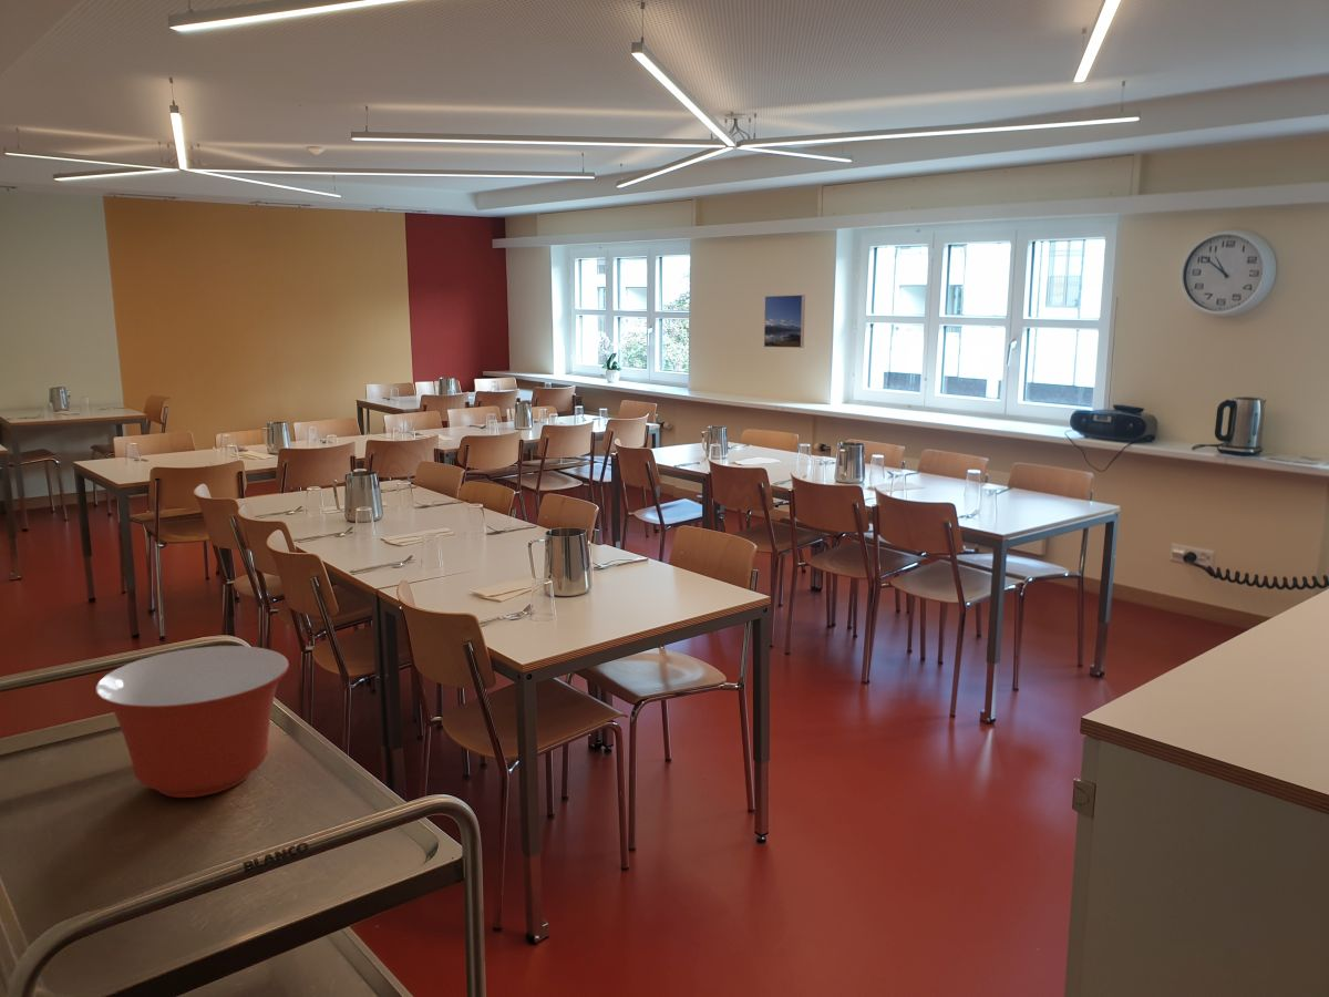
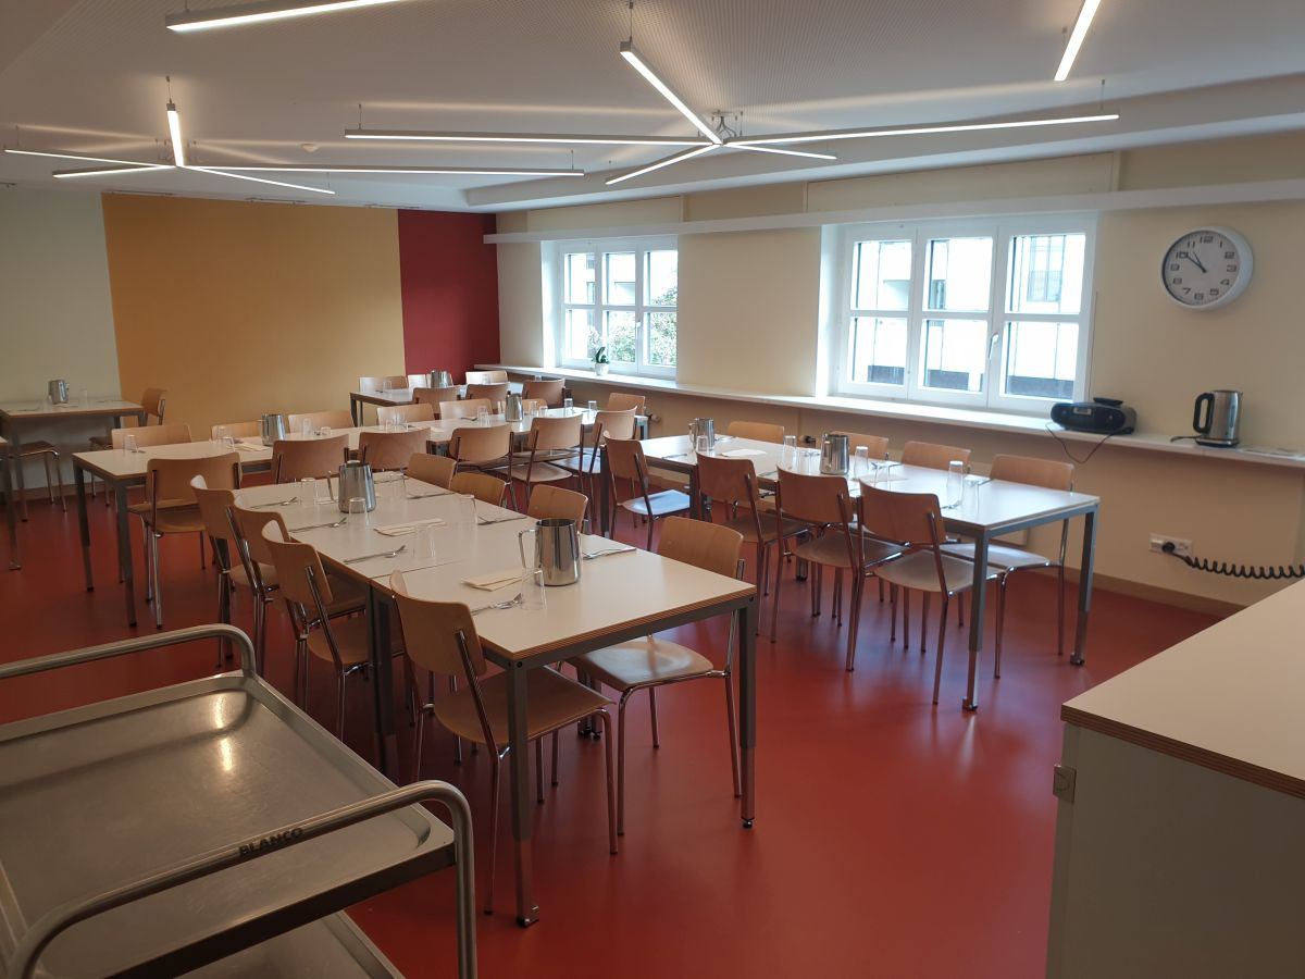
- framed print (783, 321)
- mixing bowl (199, 726)
